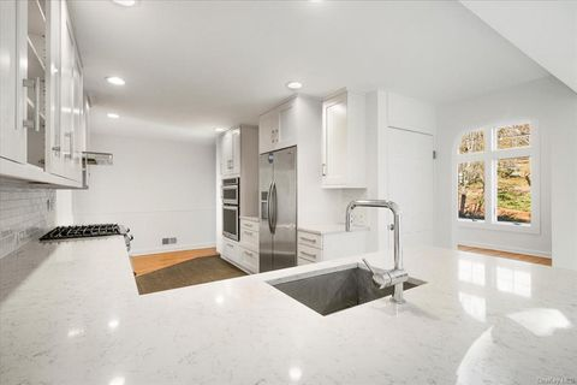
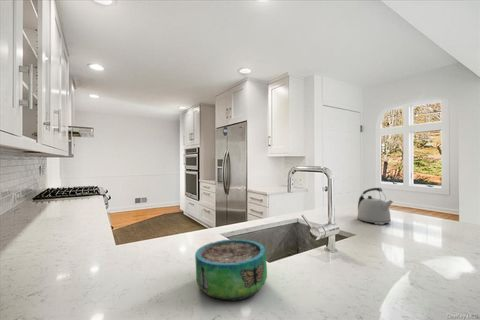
+ decorative bowl (231, 266)
+ kettle (374, 203)
